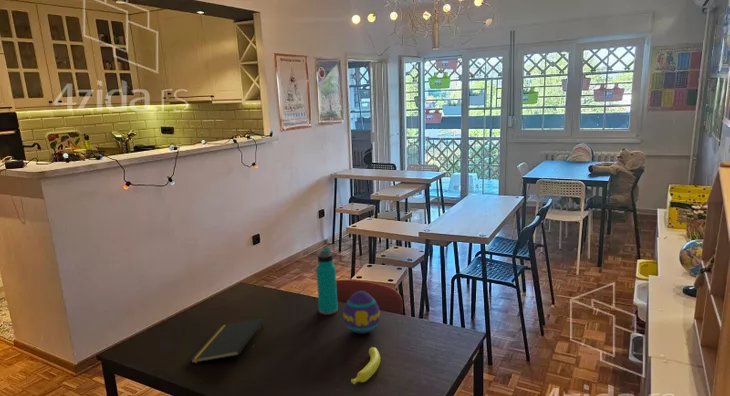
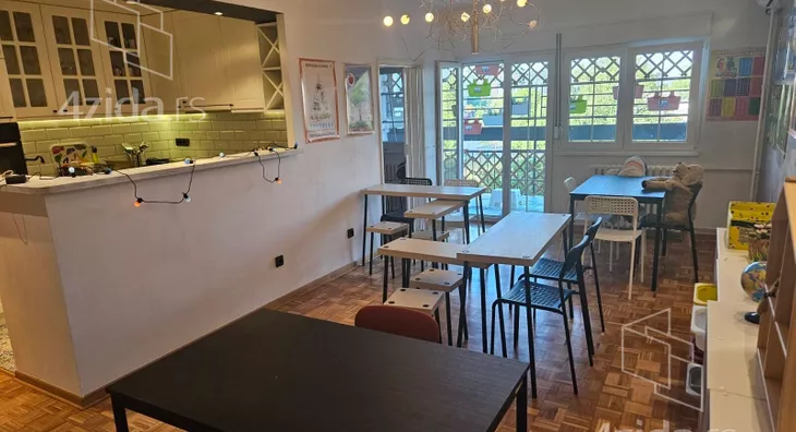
- water bottle (326, 280)
- decorative egg (361, 311)
- notepad (228, 339)
- banana (368, 365)
